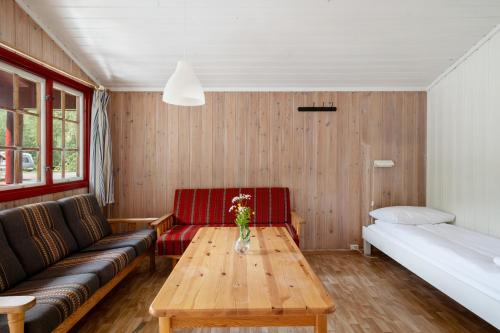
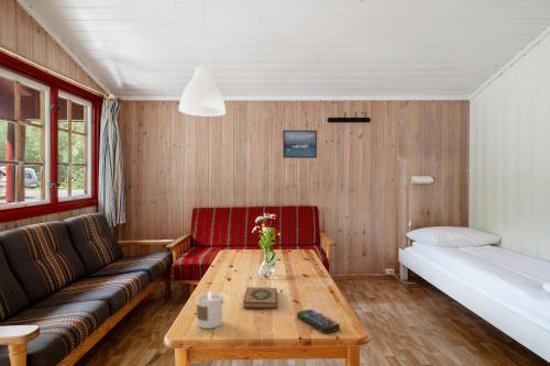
+ remote control (317, 320)
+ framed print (299, 144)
+ hardback book (261, 297)
+ candle (209, 307)
